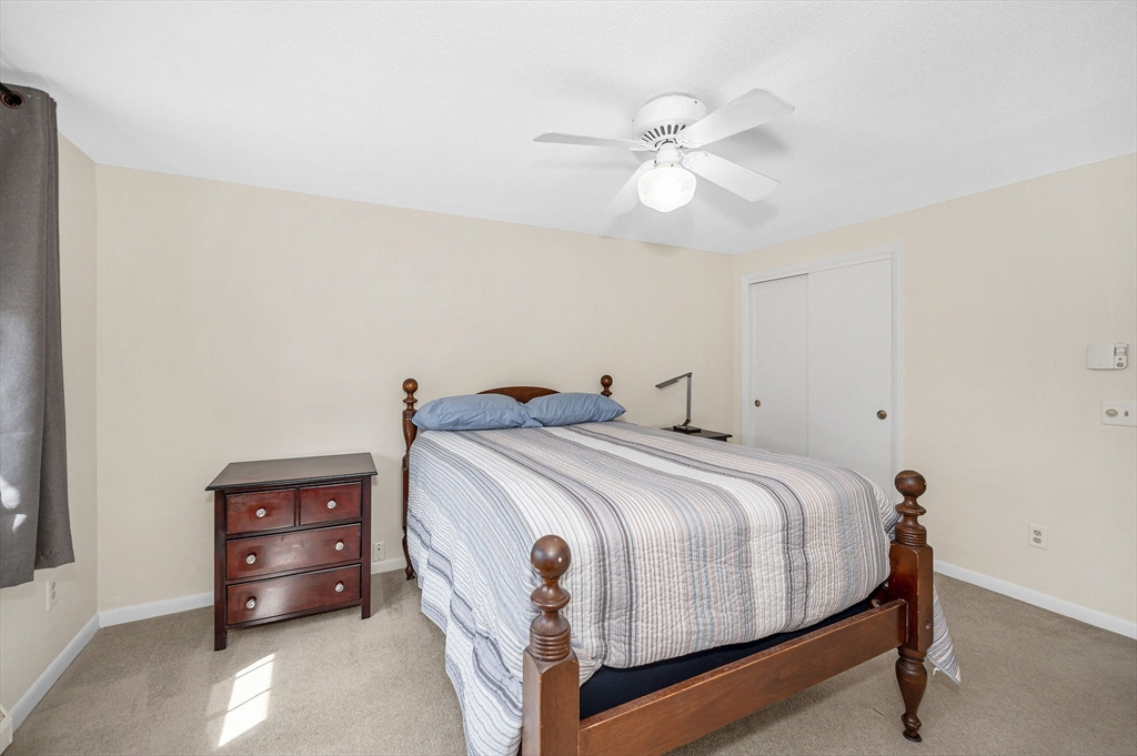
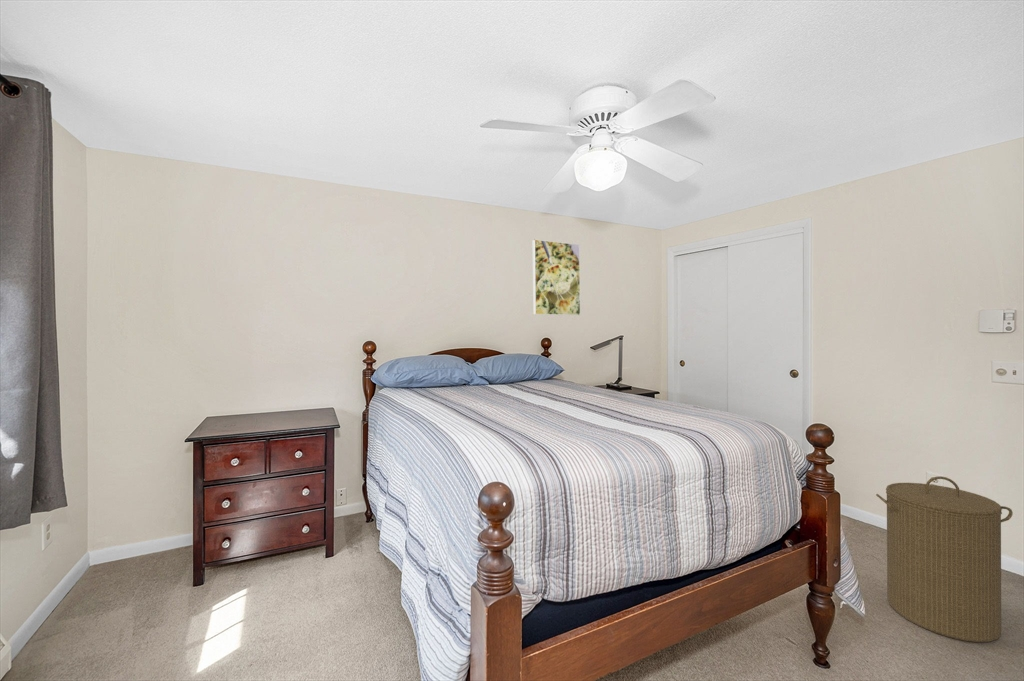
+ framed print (557, 278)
+ laundry hamper (940, 546)
